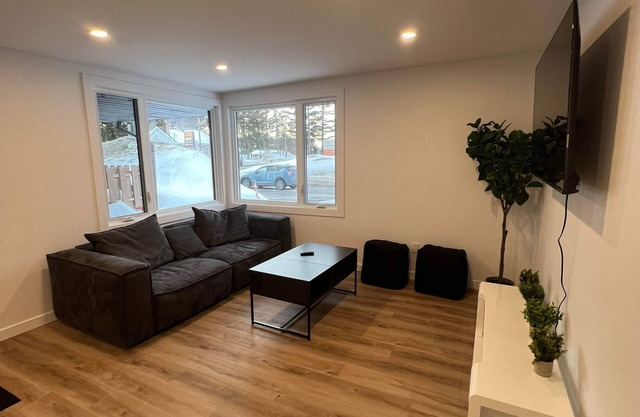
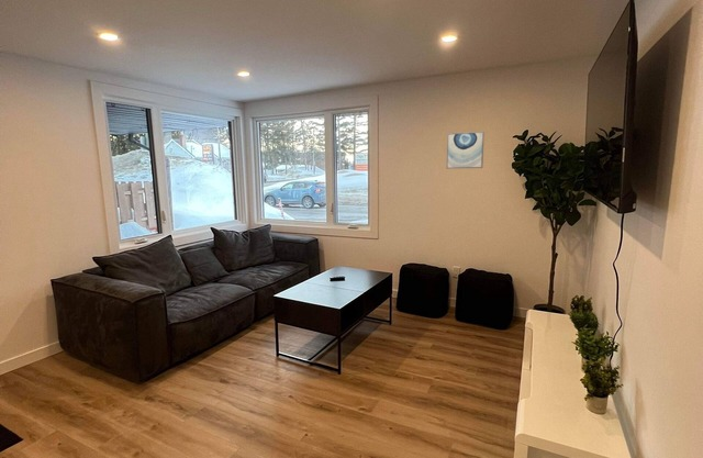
+ wall art (465, 150)
